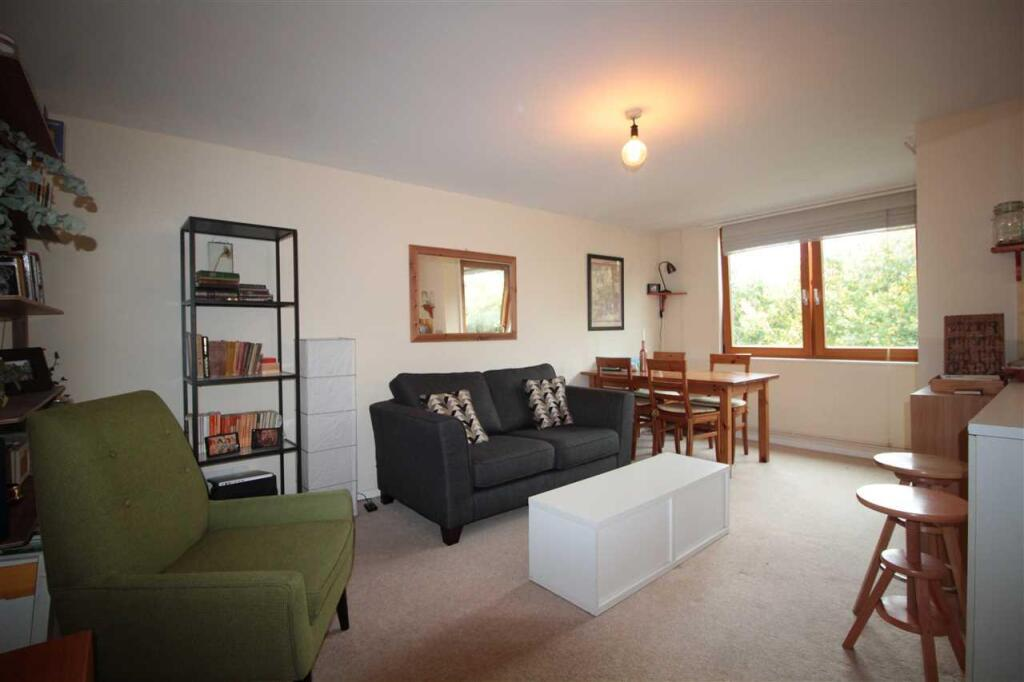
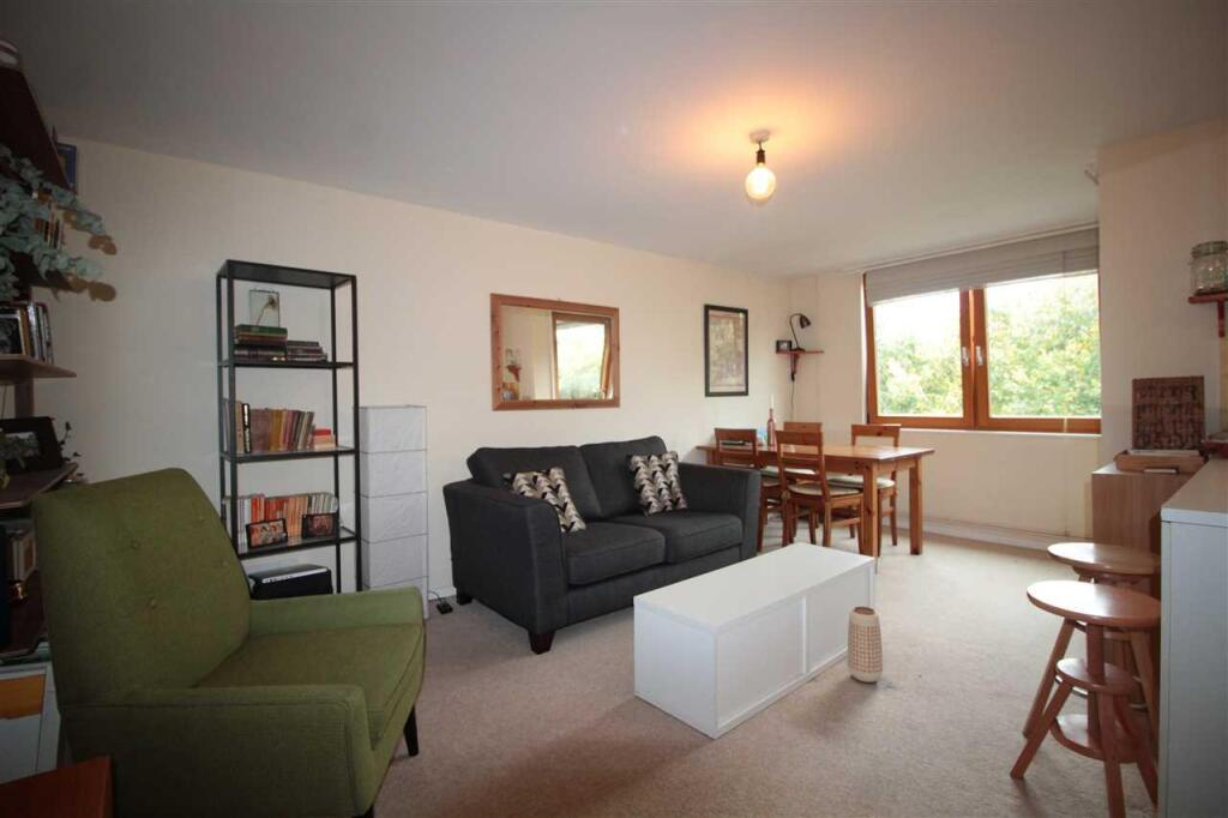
+ planter (863, 643)
